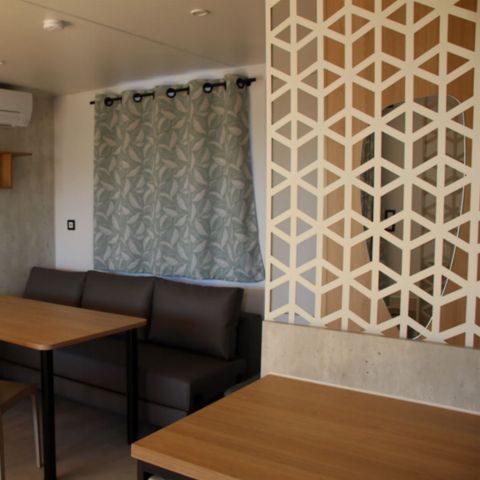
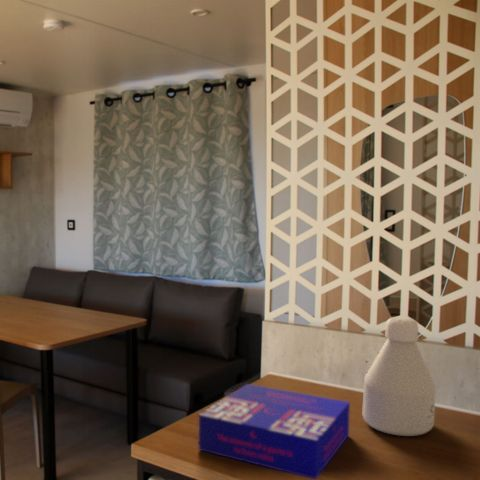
+ board game (276, 425)
+ bottle (399, 371)
